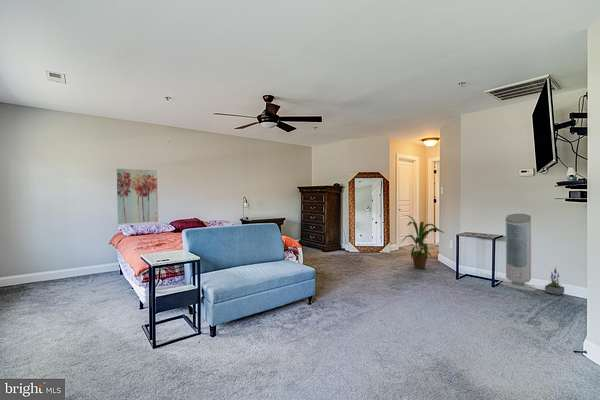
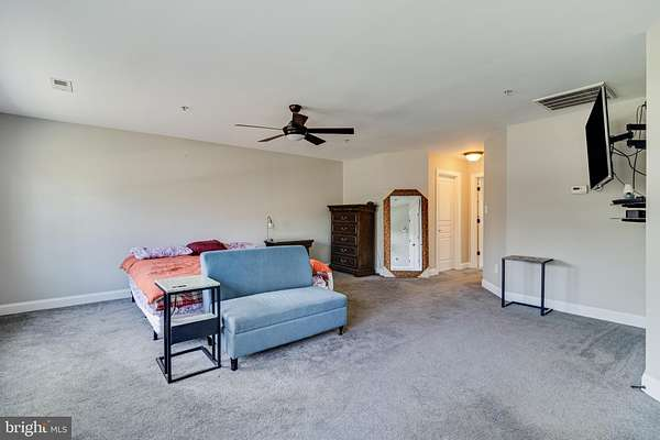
- potted plant (554, 279)
- house plant (423, 242)
- wall art (138, 196)
- air purifier (518, 250)
